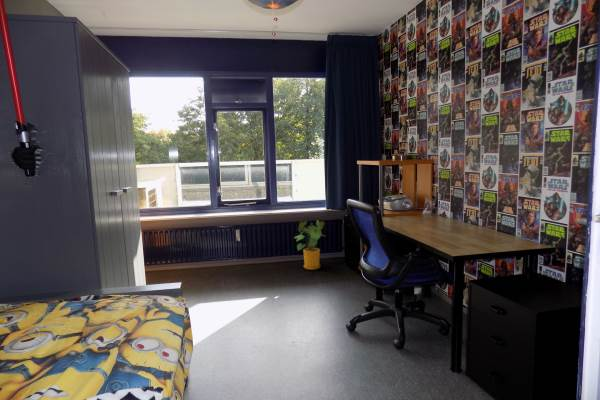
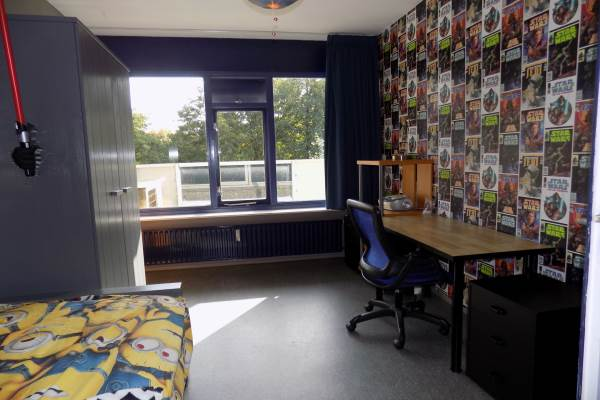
- house plant (309, 245)
